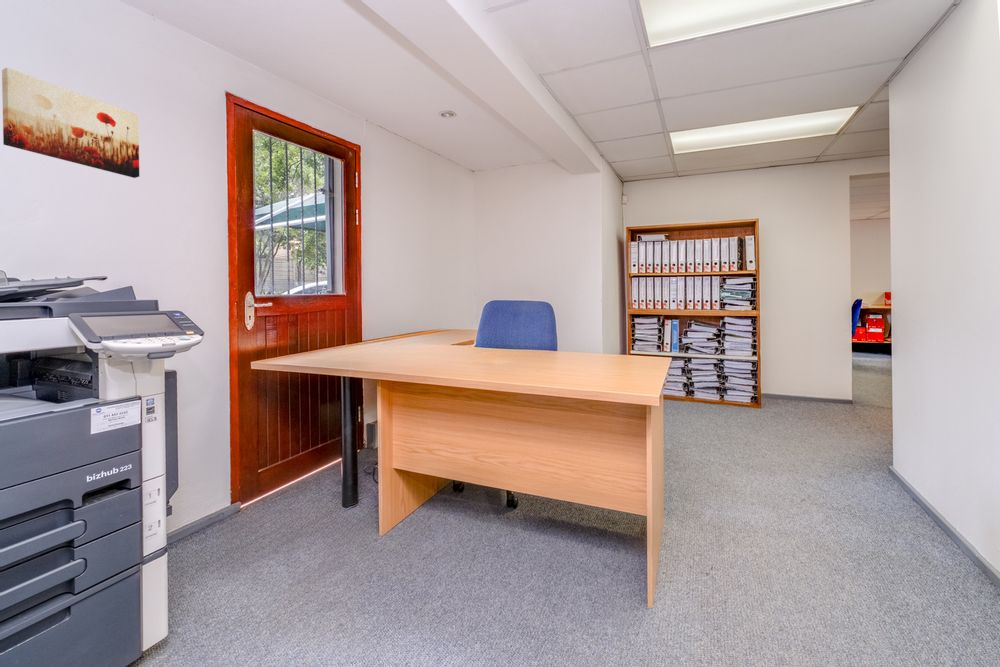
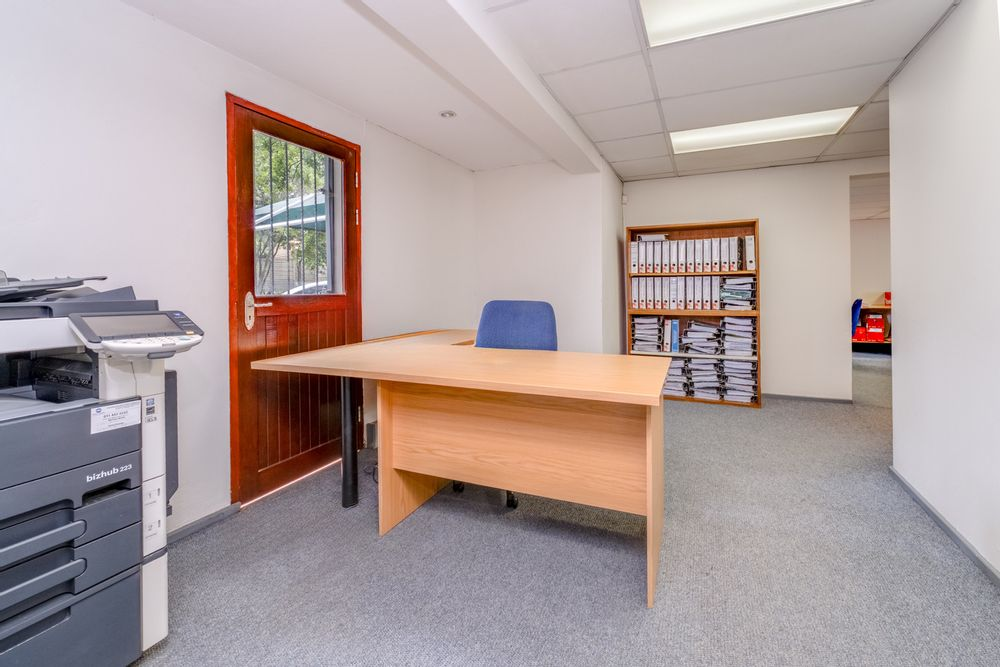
- wall art (77, 128)
